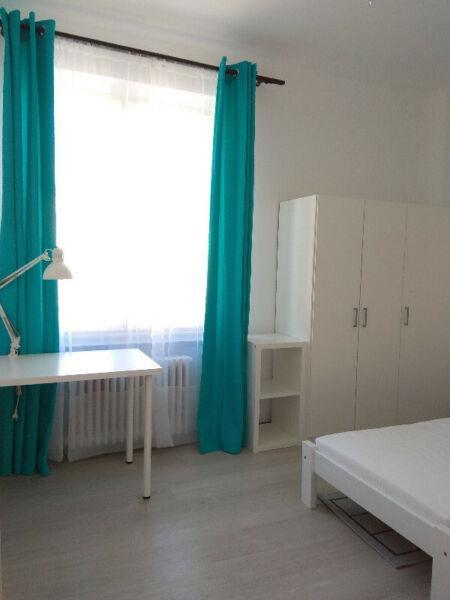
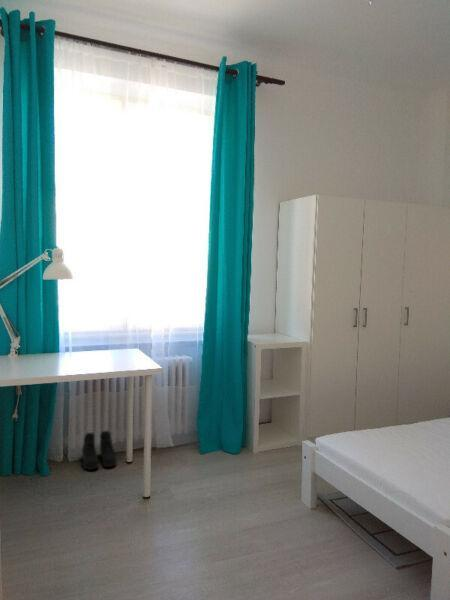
+ boots (100, 447)
